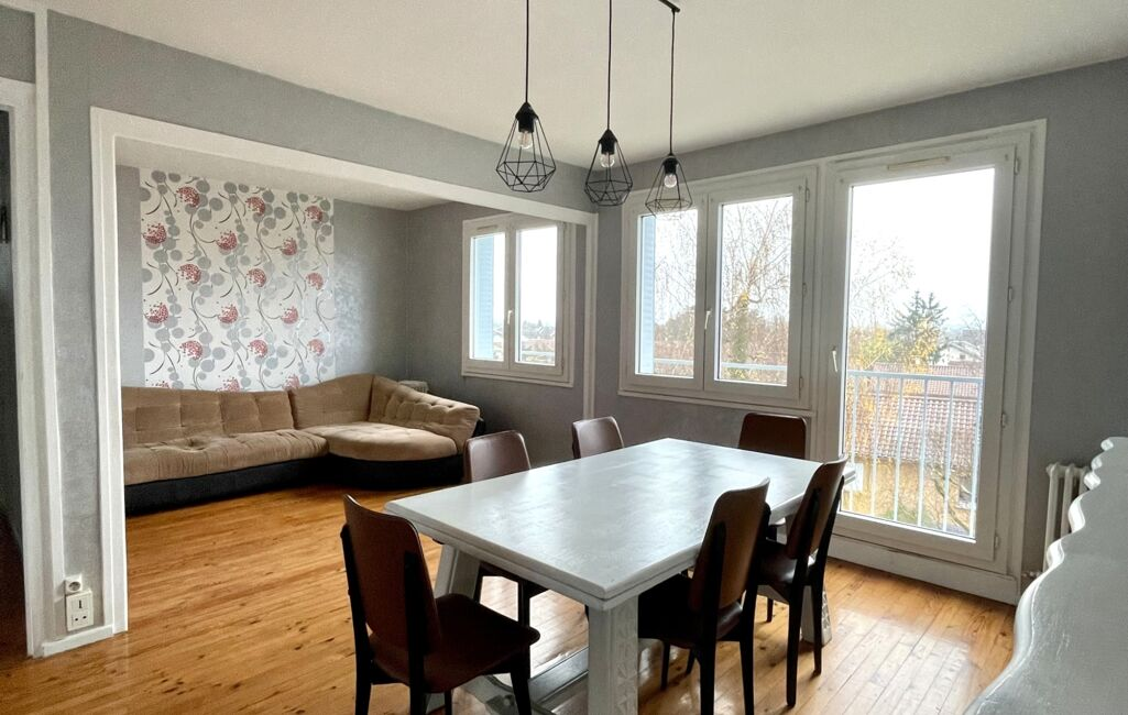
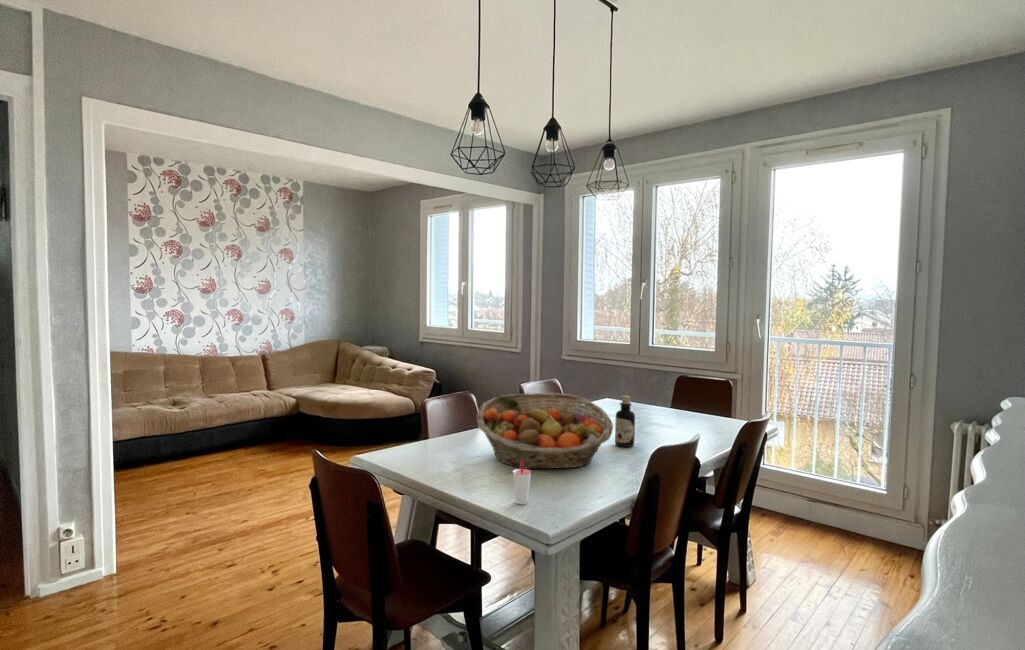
+ fruit basket (544, 429)
+ cup (521, 481)
+ bottle (625, 420)
